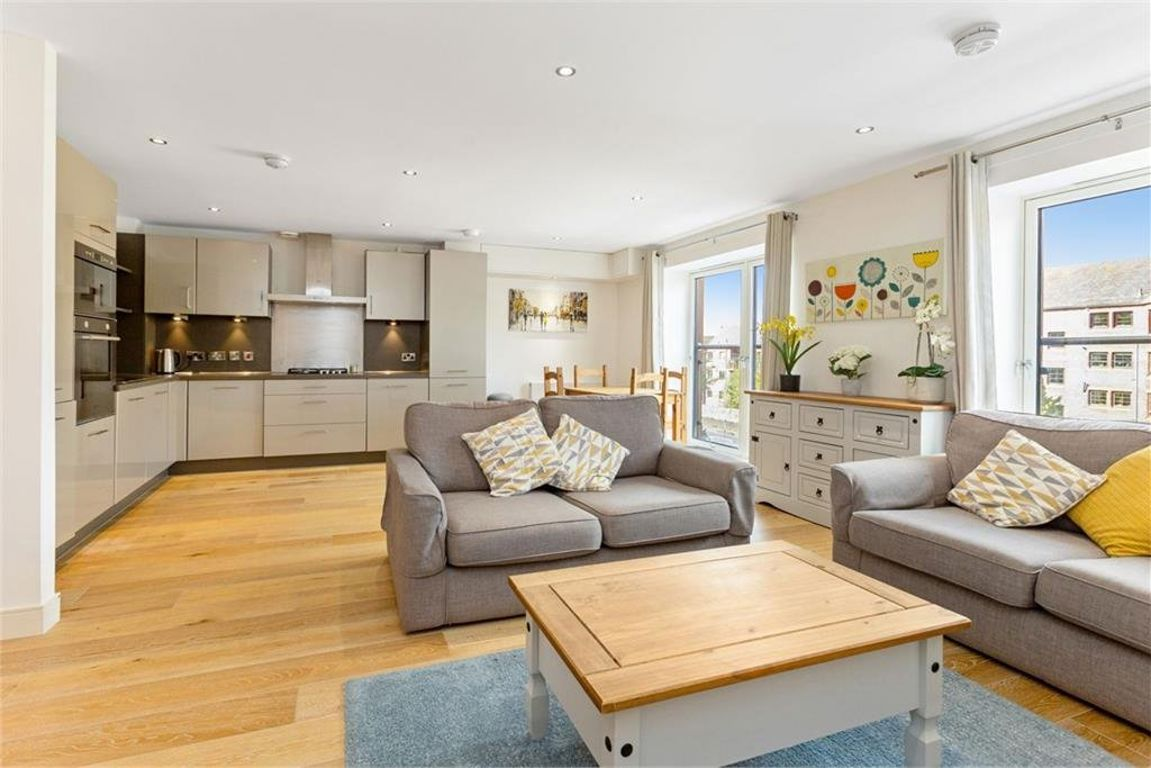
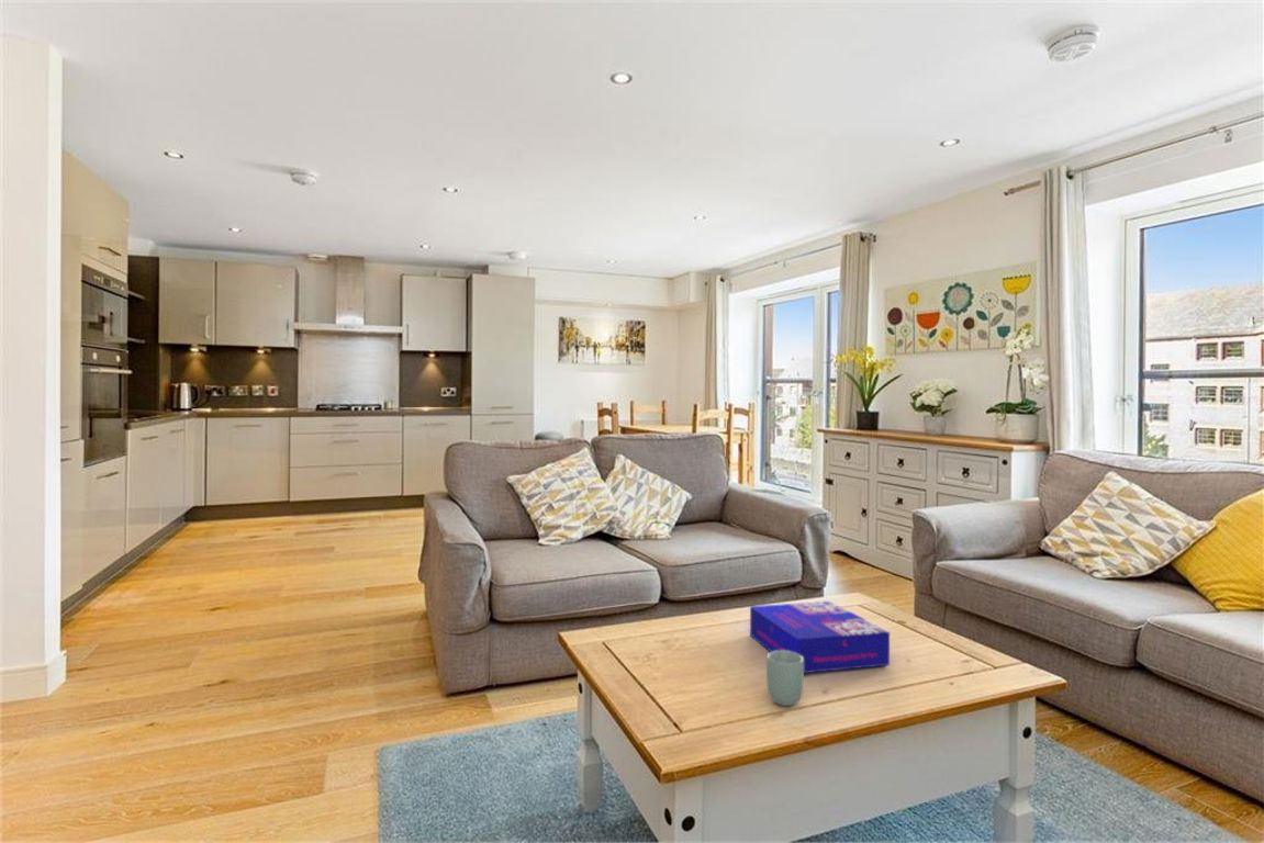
+ cup (784, 678)
+ board game (815, 633)
